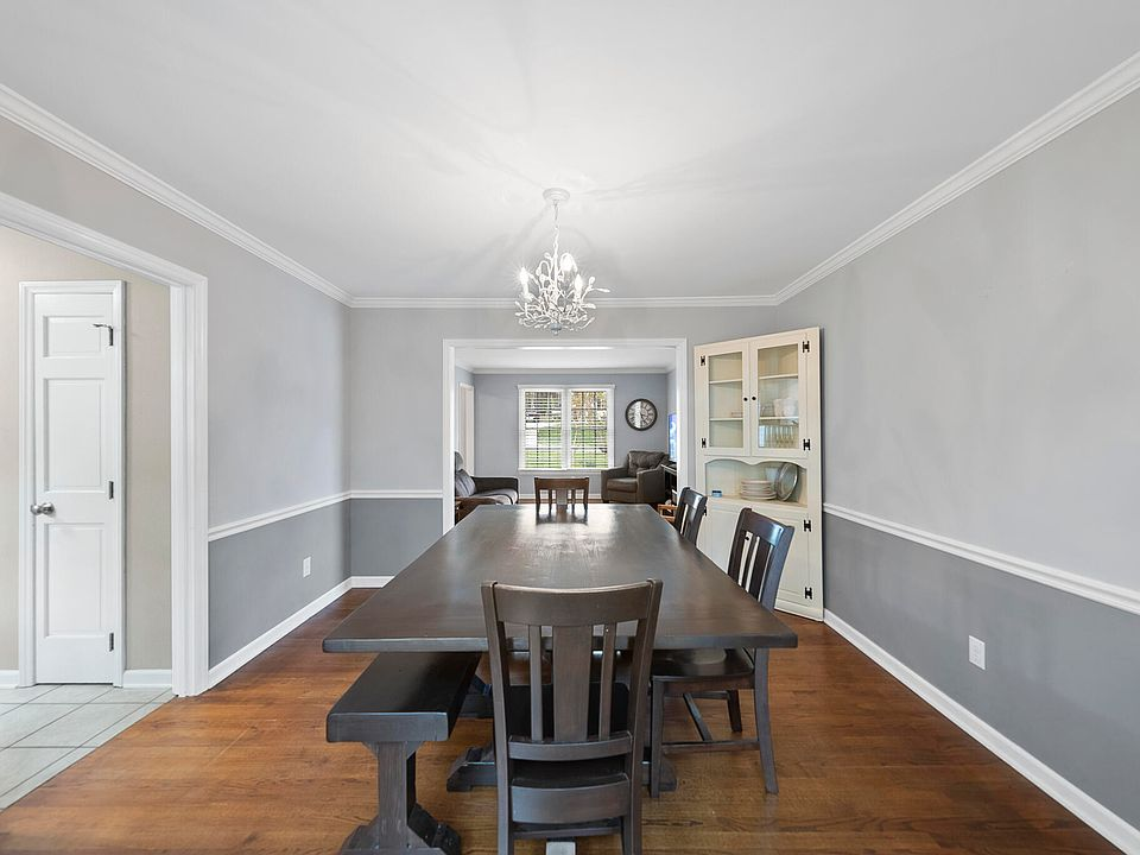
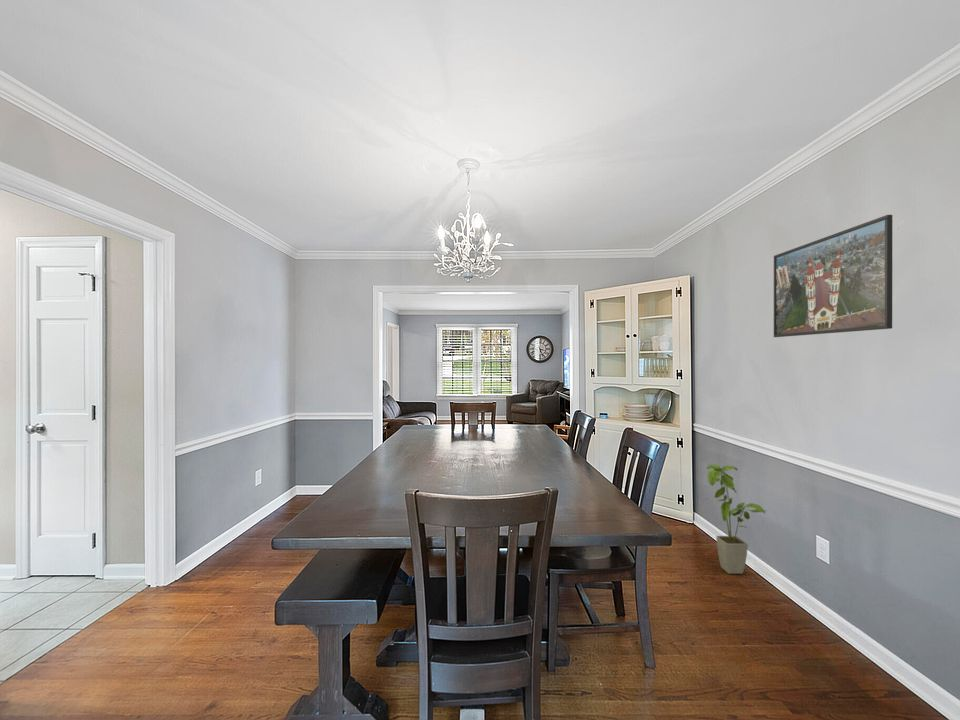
+ house plant (729, 520)
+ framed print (823, 286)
